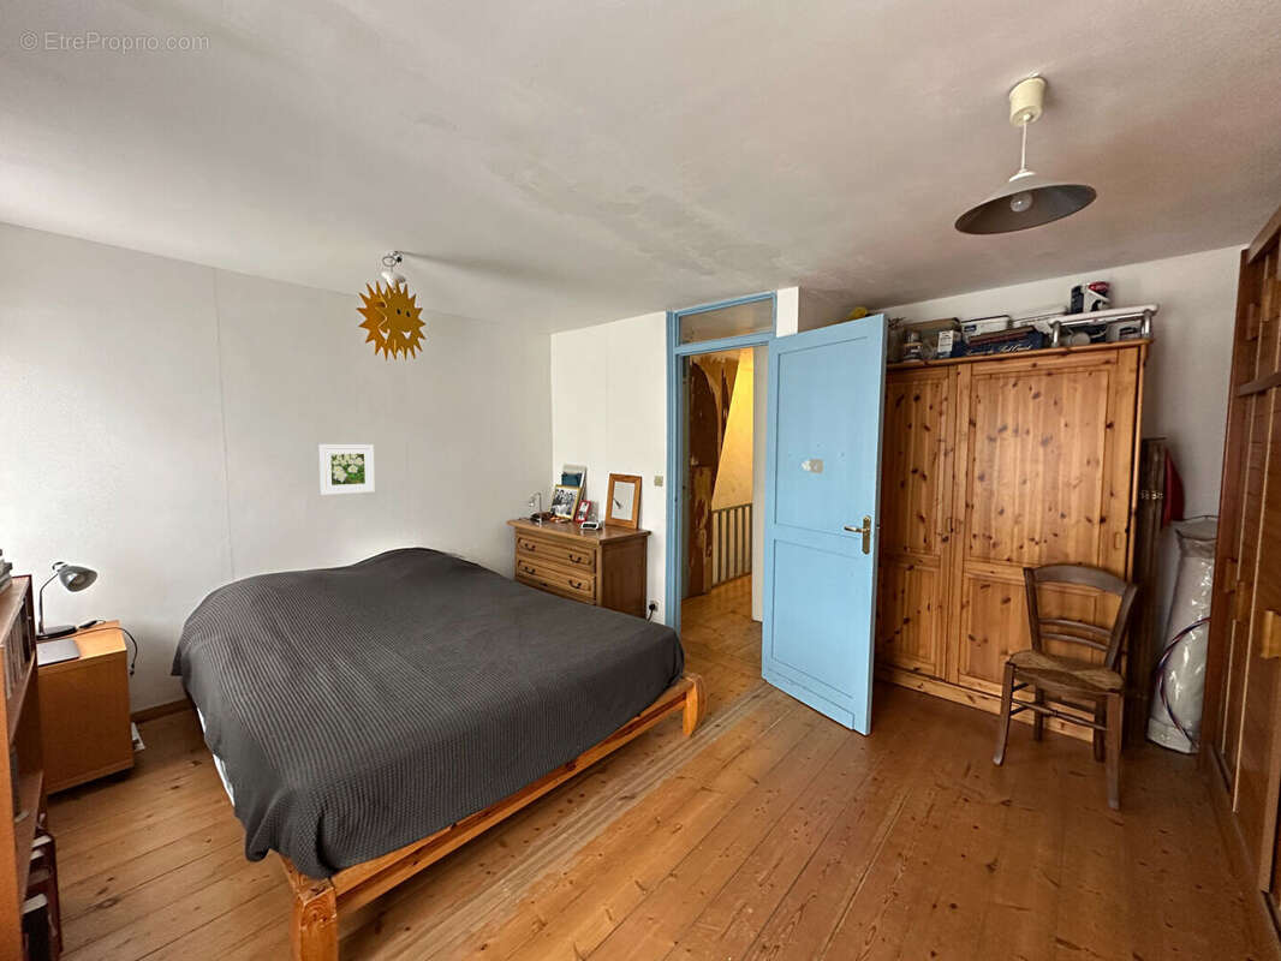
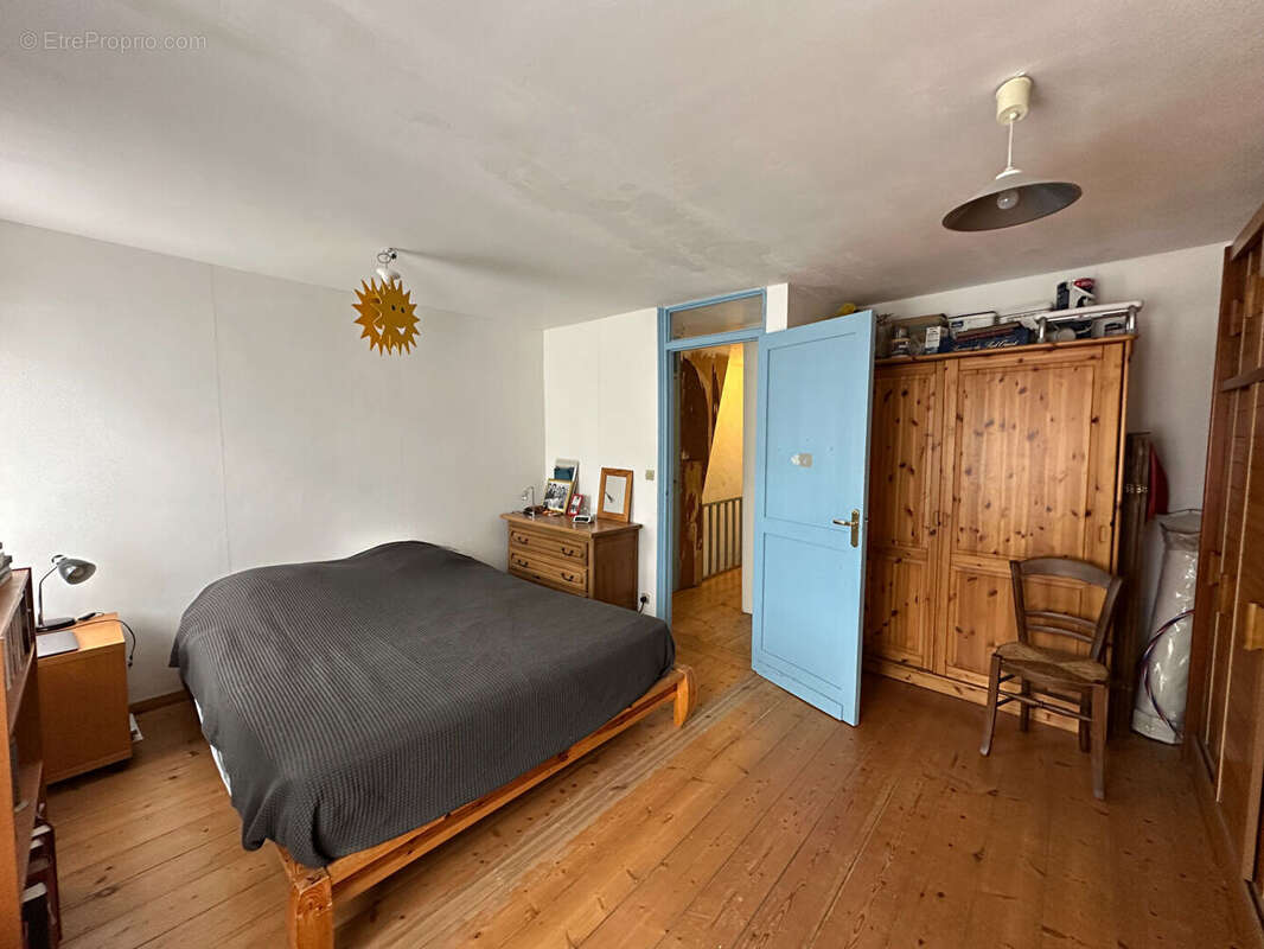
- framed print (347, 468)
